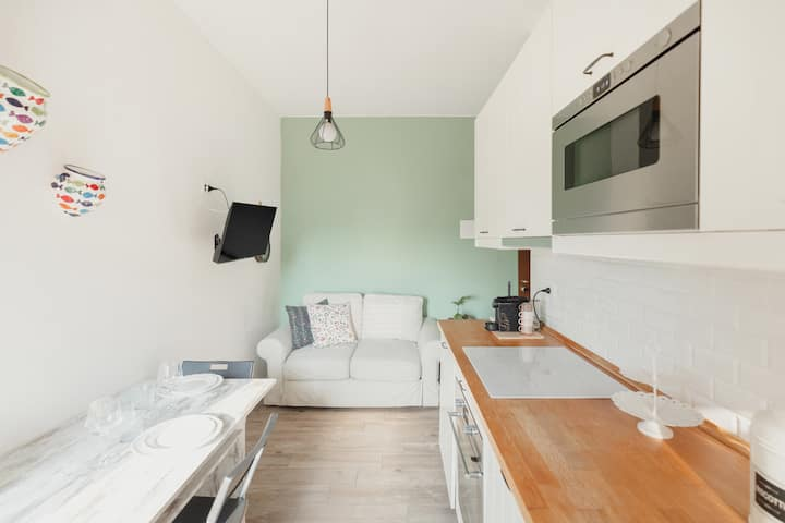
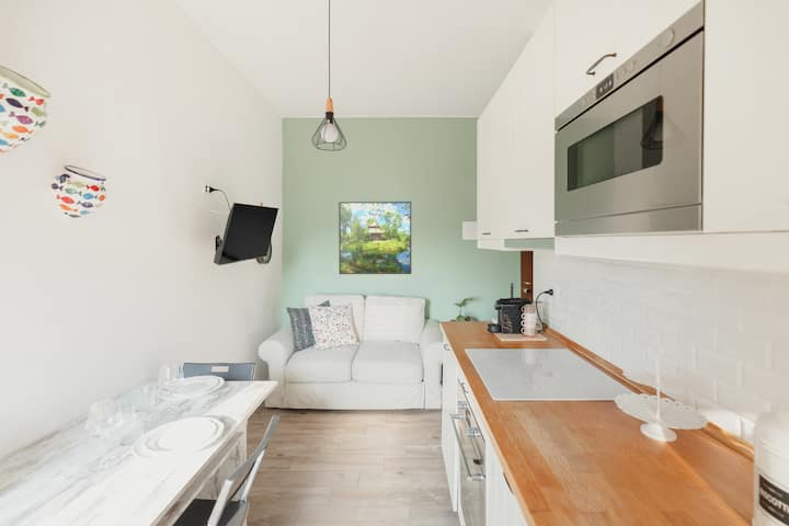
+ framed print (375, 238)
